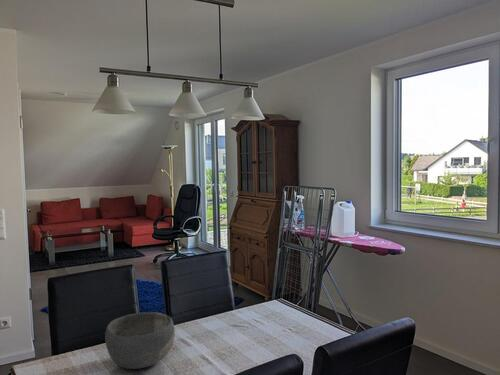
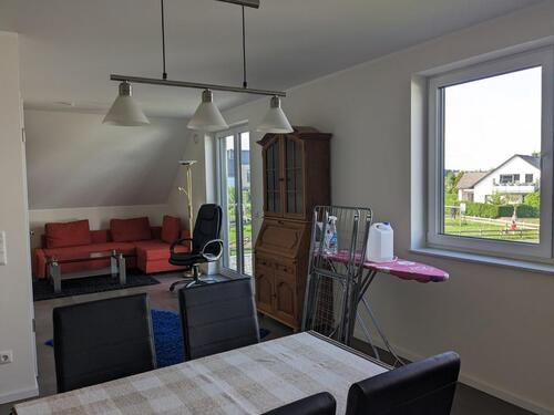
- bowl (140, 342)
